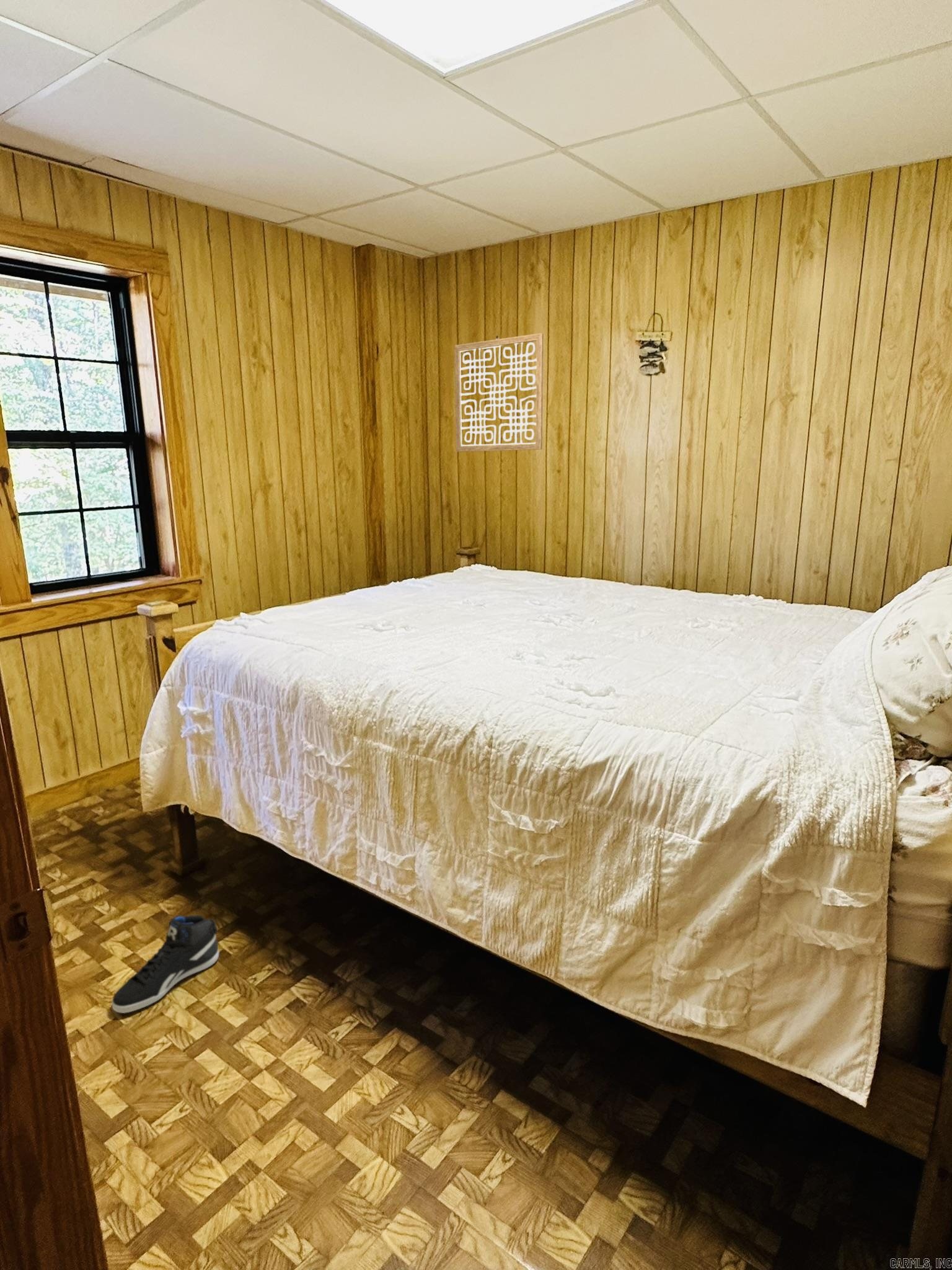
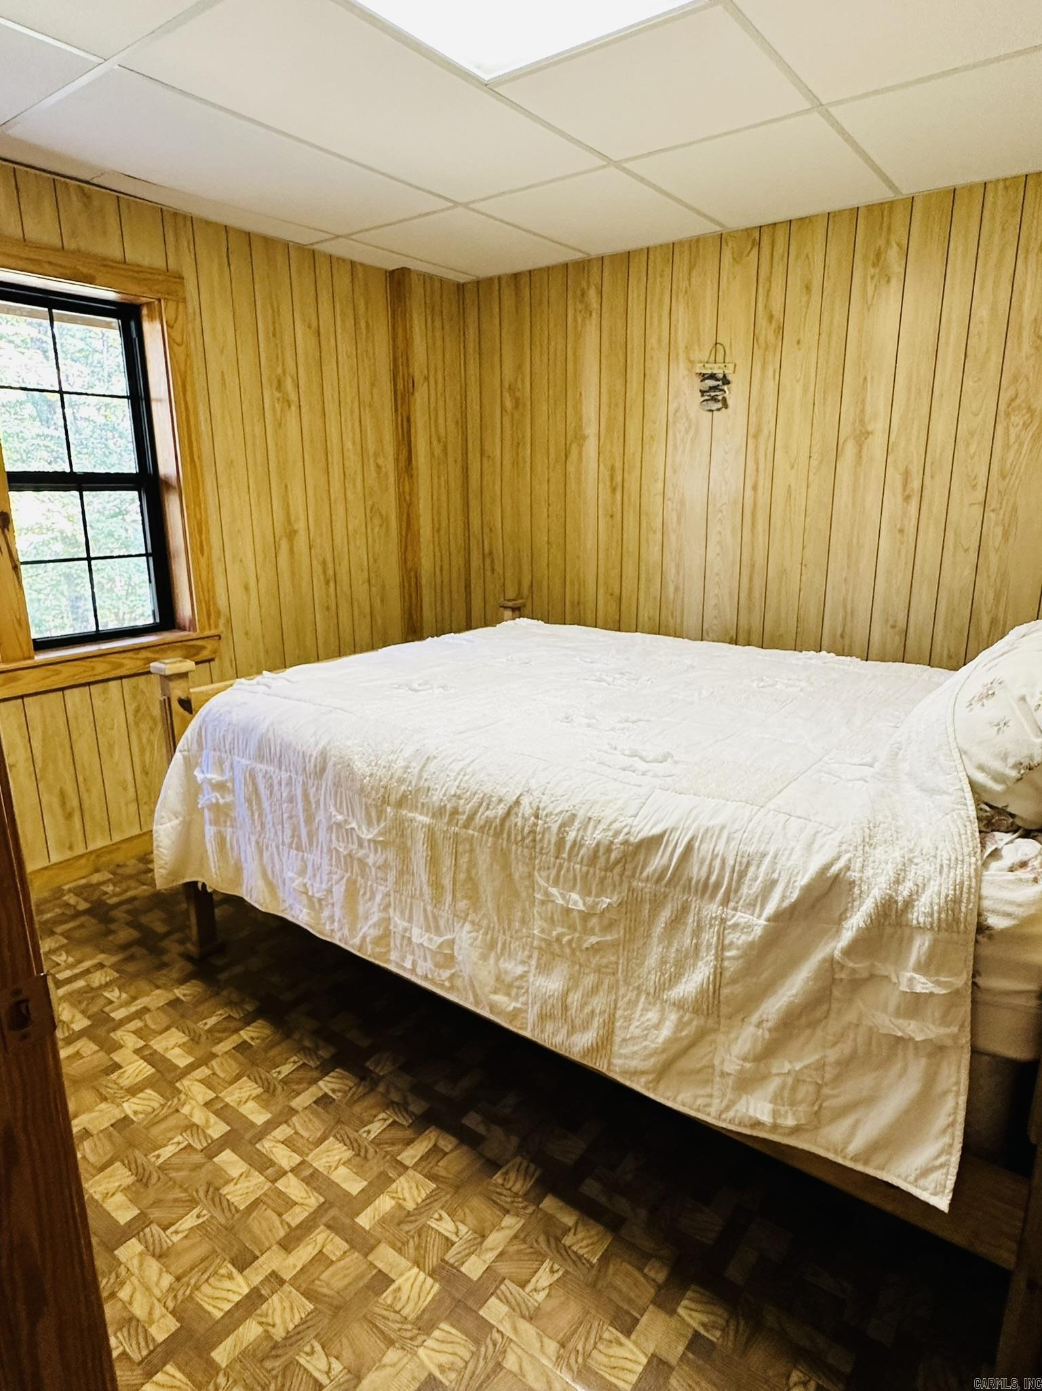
- sneaker (164, 954)
- wall art (497, 393)
